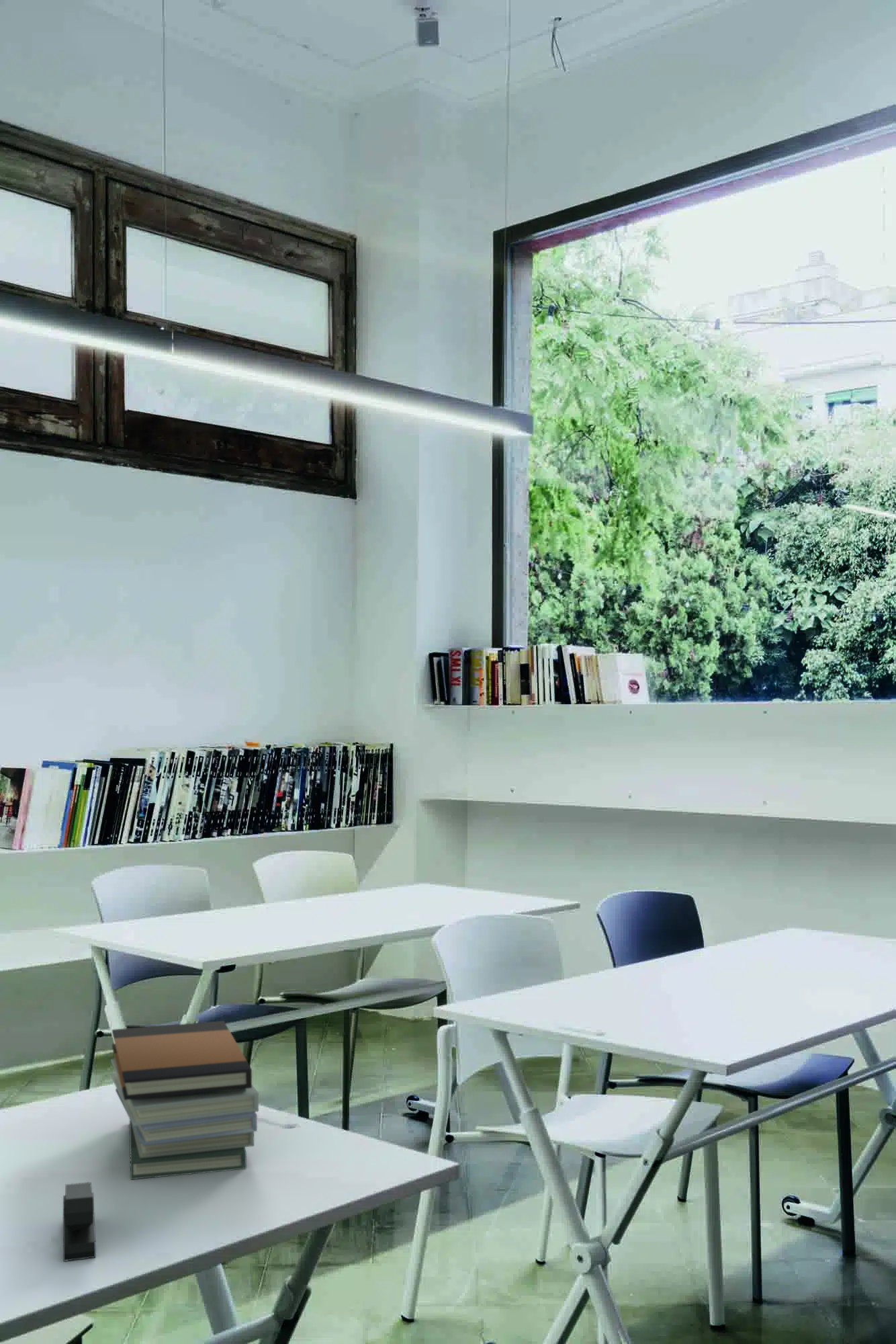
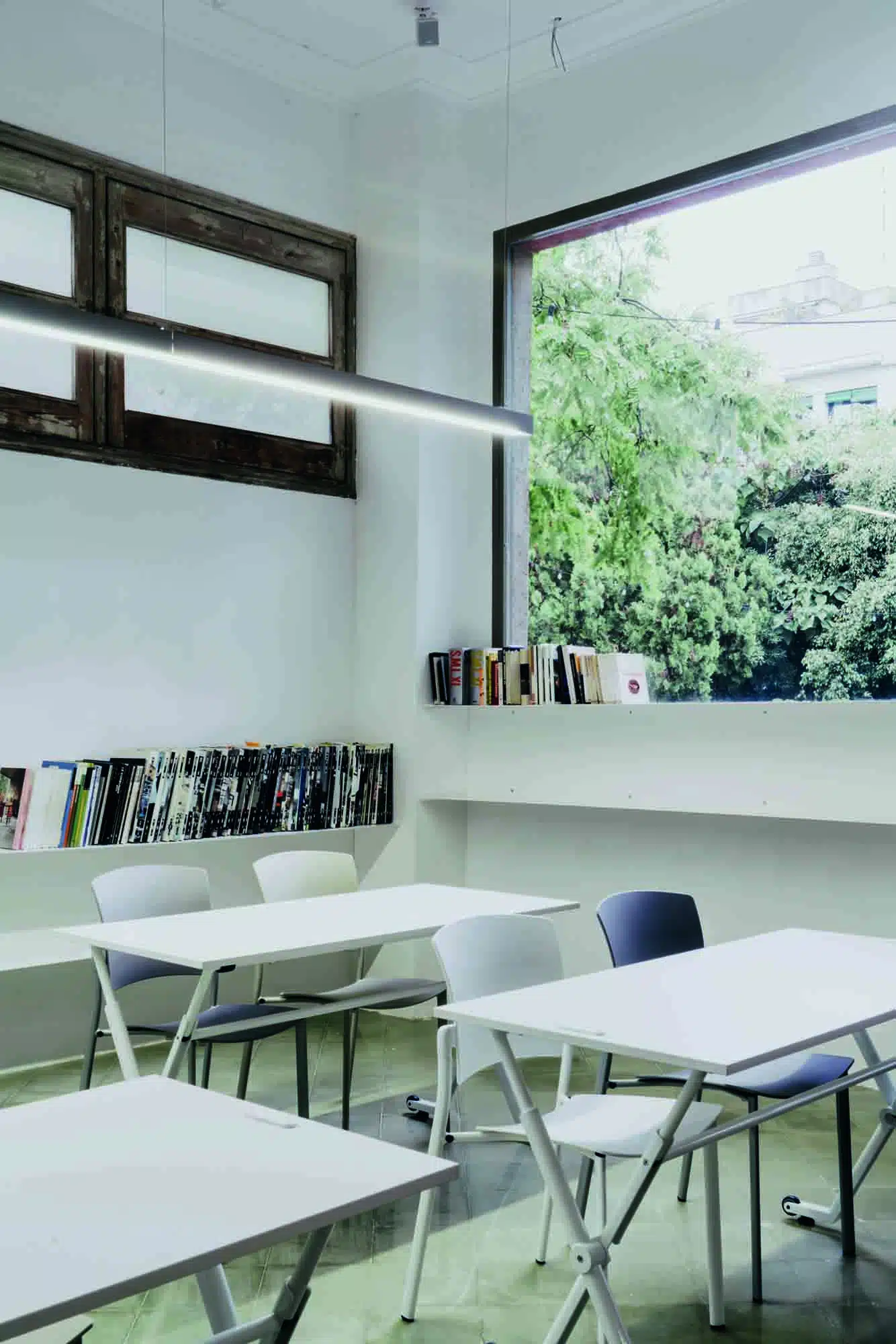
- book stack (181, 1096)
- stapler (79, 1211)
